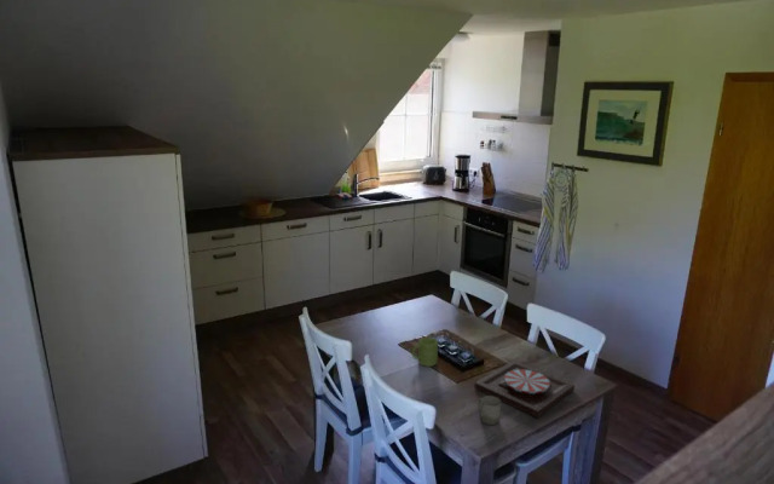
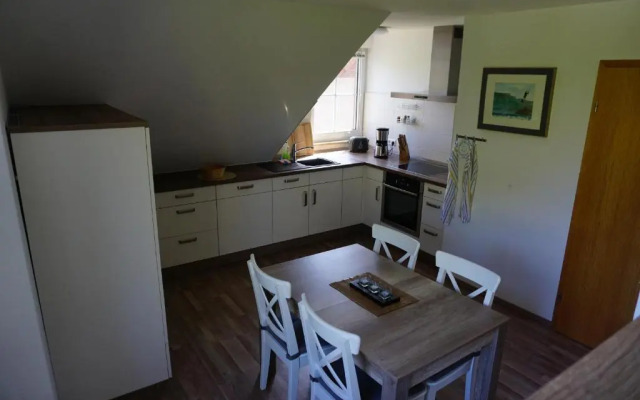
- cup (487, 408)
- mug (423, 352)
- plate (524, 384)
